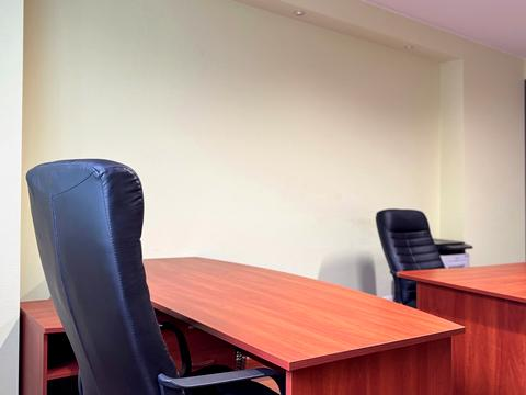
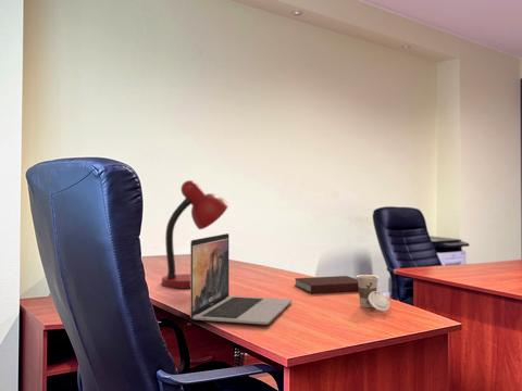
+ desk lamp (198, 228)
+ laptop (227, 274)
+ notebook (330, 283)
+ cup (372, 292)
